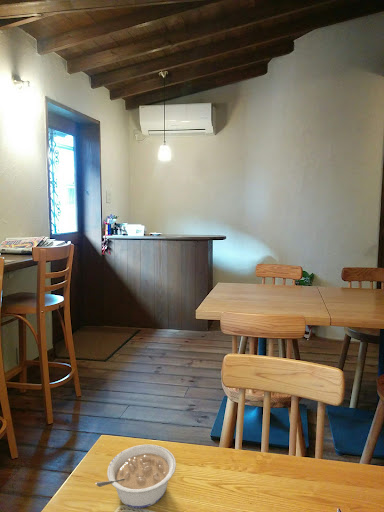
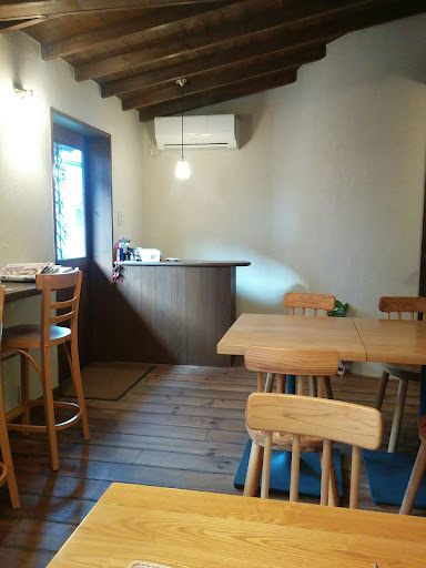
- legume (141, 477)
